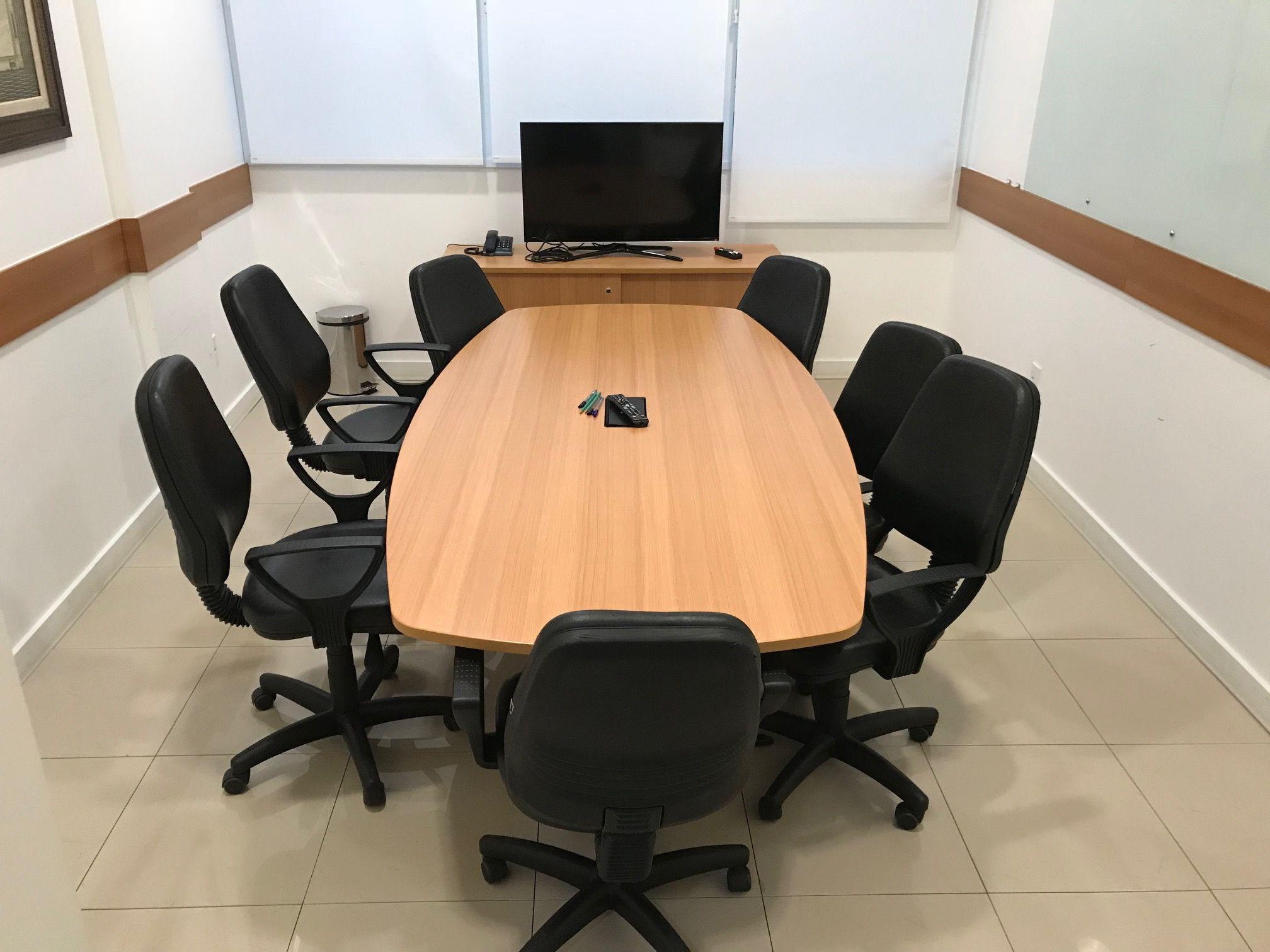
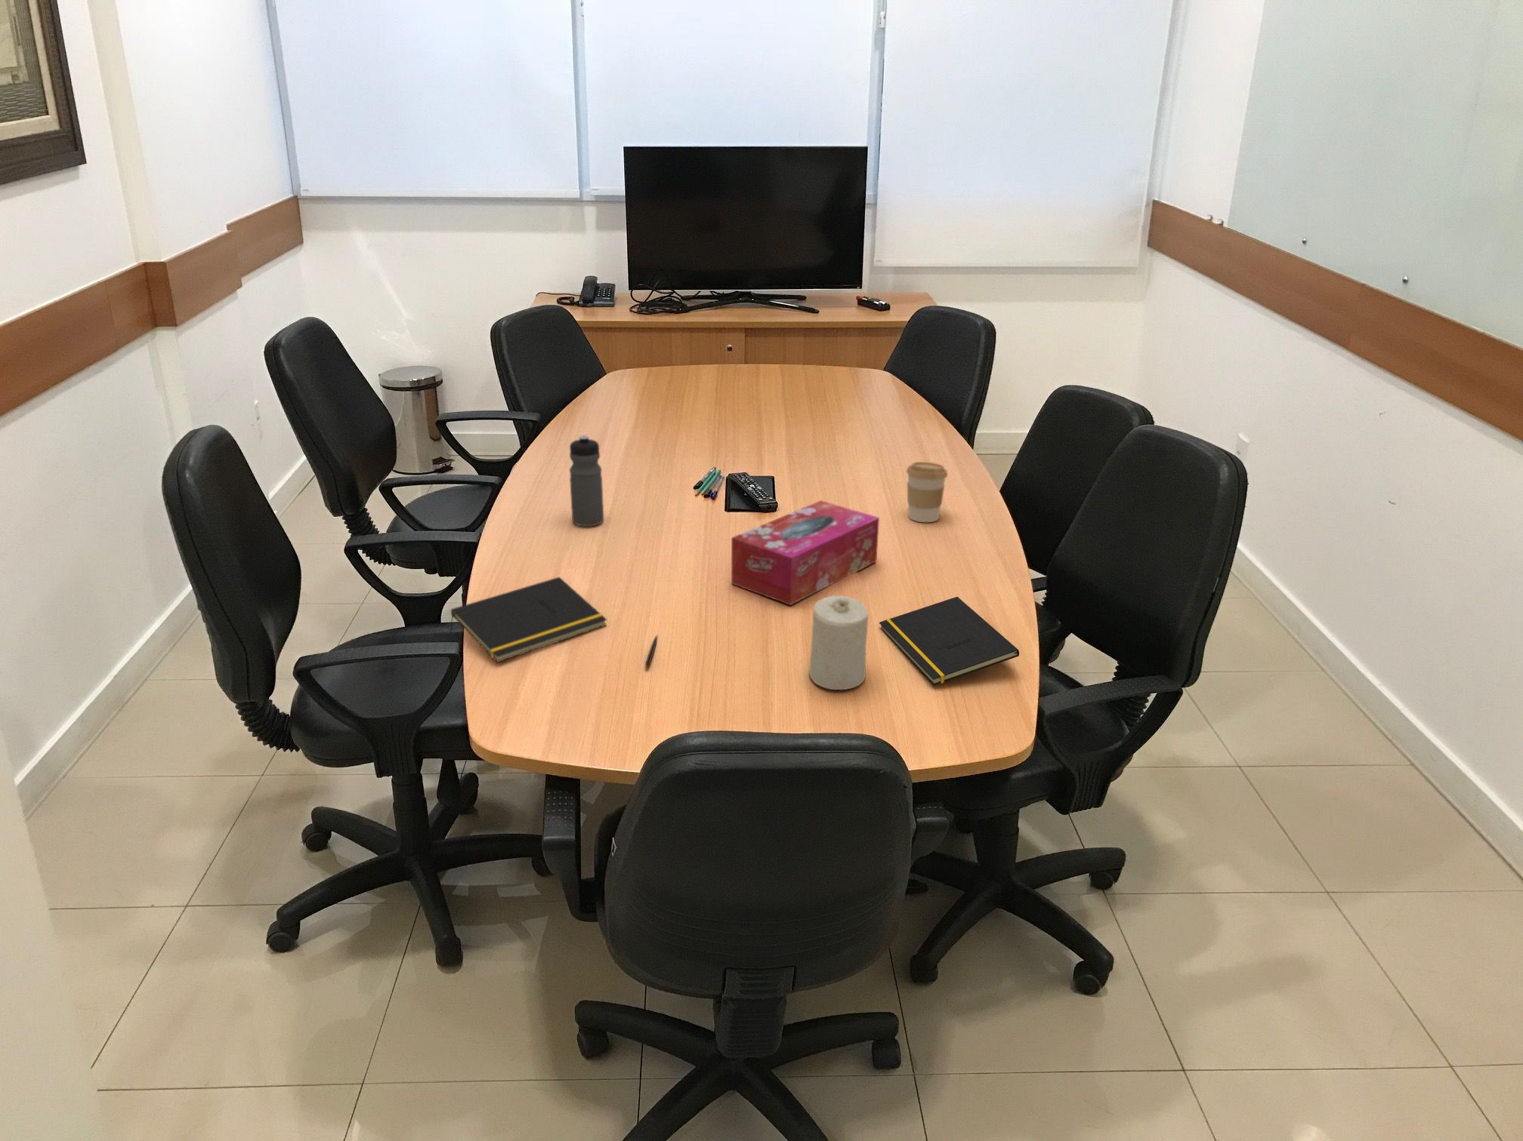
+ coffee cup (926, 490)
+ notepad (530, 616)
+ notepad (946, 639)
+ water bottle (585, 479)
+ tissue box (806, 549)
+ candle (838, 635)
+ pen (652, 648)
